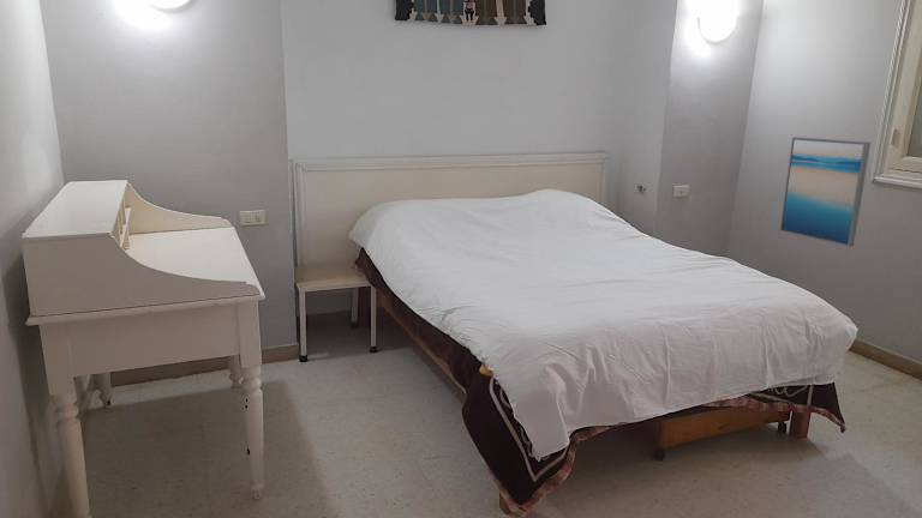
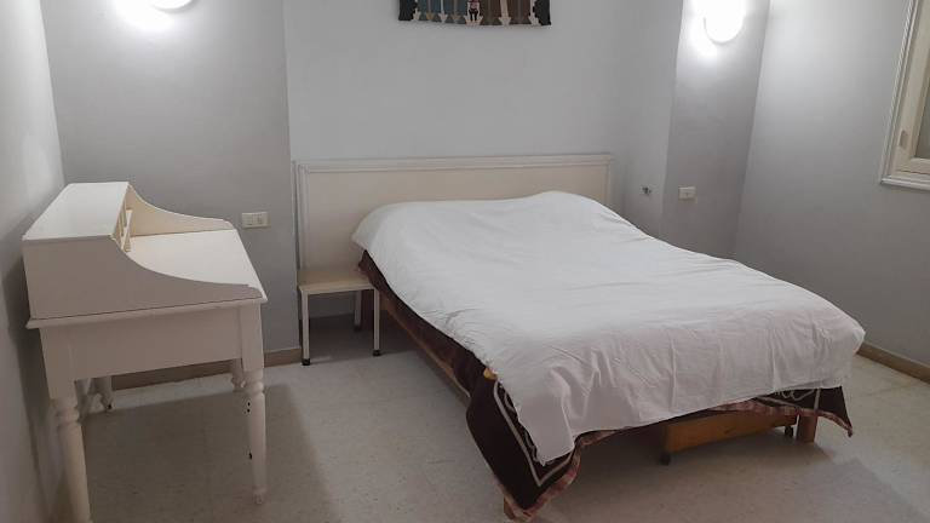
- wall art (821, 189)
